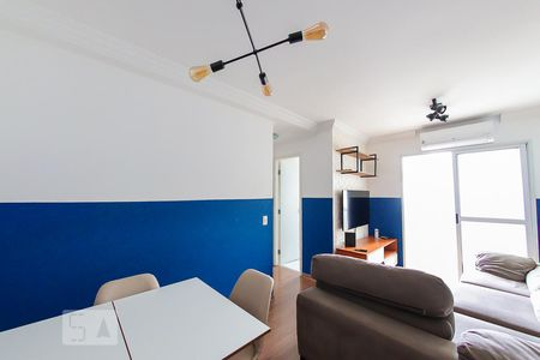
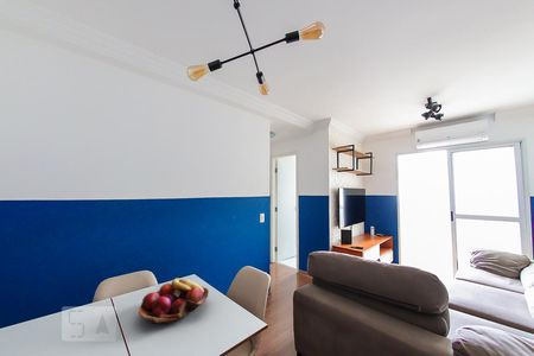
+ fruit basket (176, 297)
